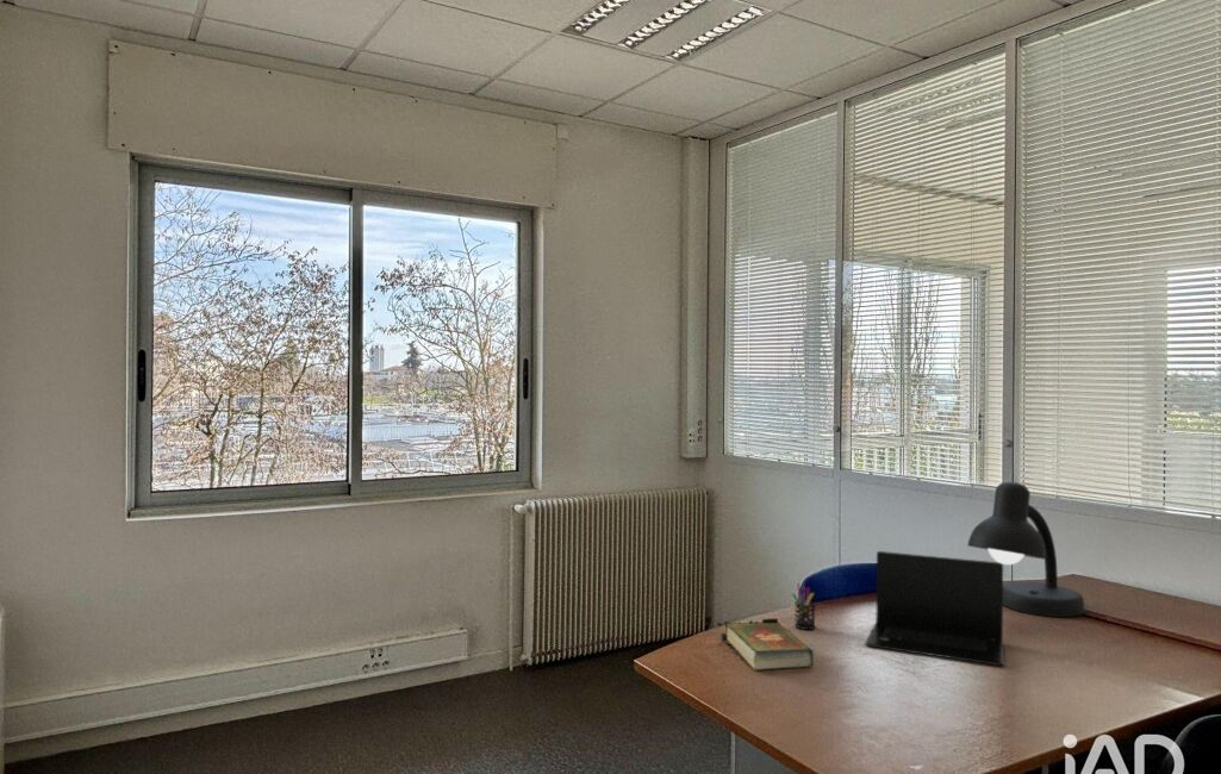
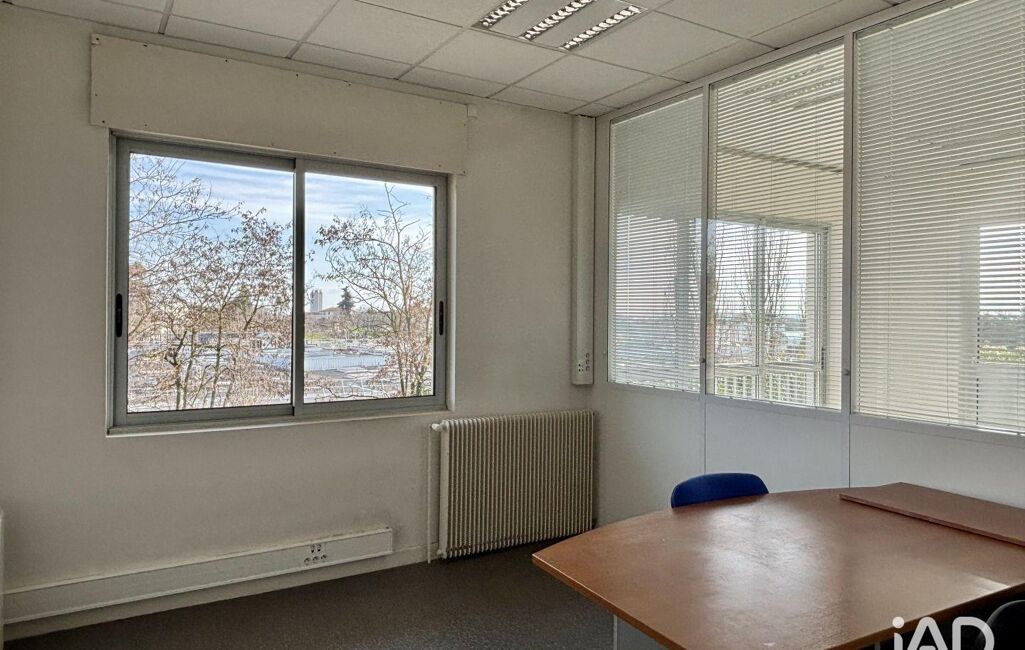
- pen holder (802, 606)
- book (765, 641)
- laptop (934, 604)
- desk lamp (1026, 545)
